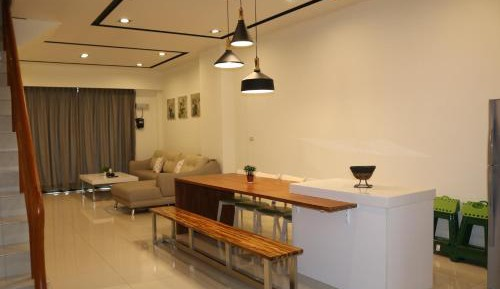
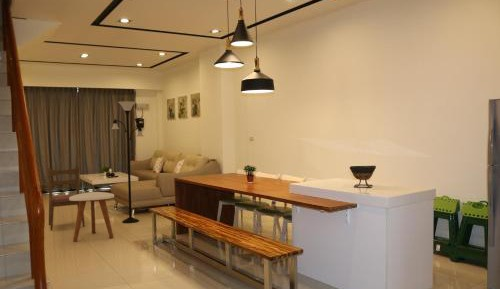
+ floor lamp (128, 161)
+ dining chair (65, 196)
+ side table (91, 216)
